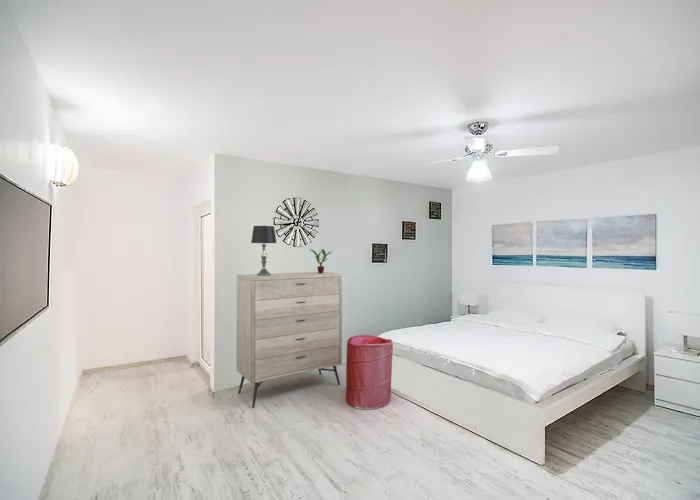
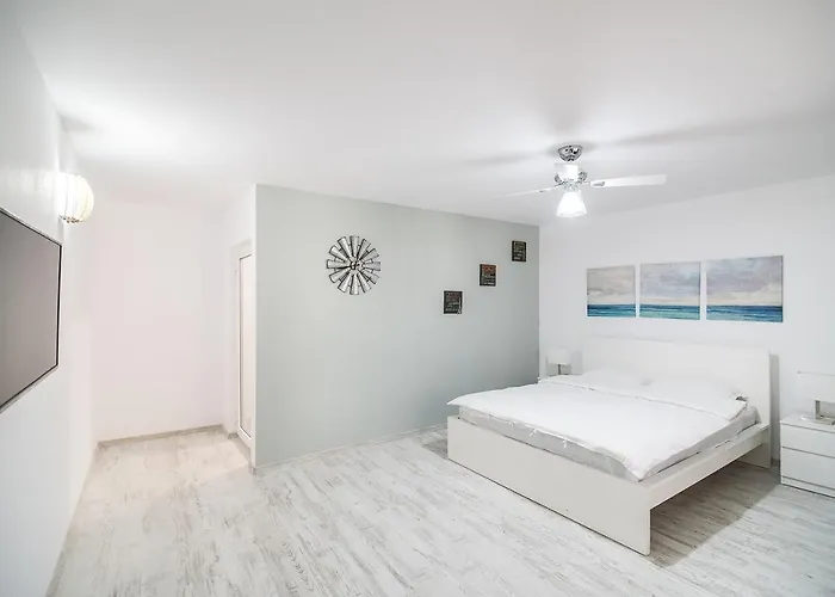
- table lamp (263, 250)
- dresser (290, 331)
- potted plant (319, 260)
- laundry hamper (369, 368)
